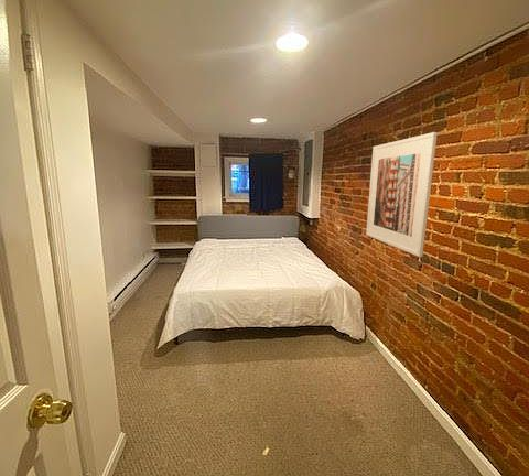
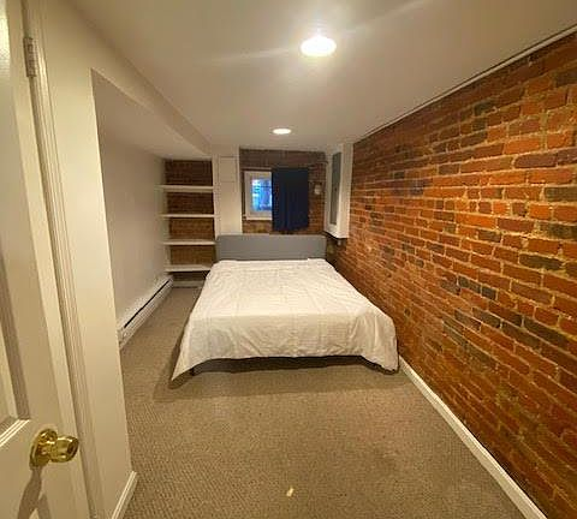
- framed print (393, 194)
